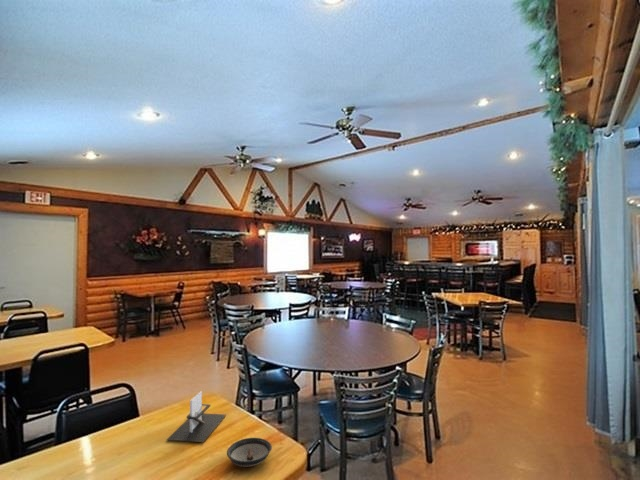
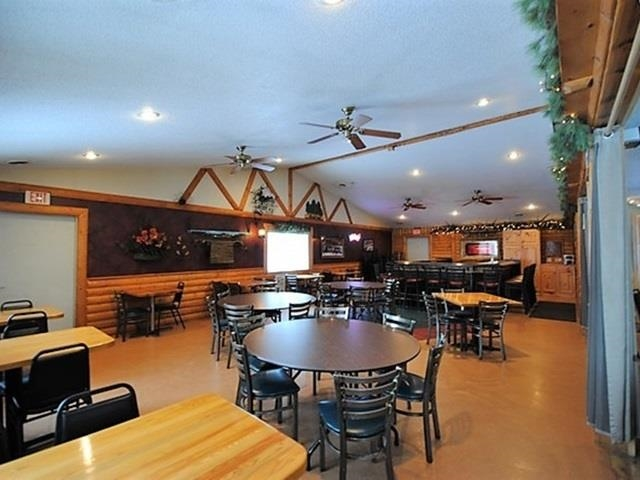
- saucer (249, 454)
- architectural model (198, 411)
